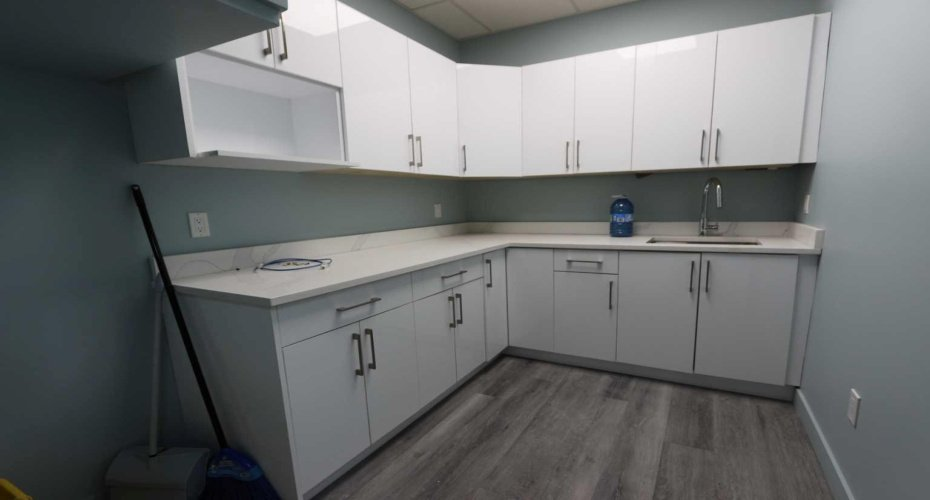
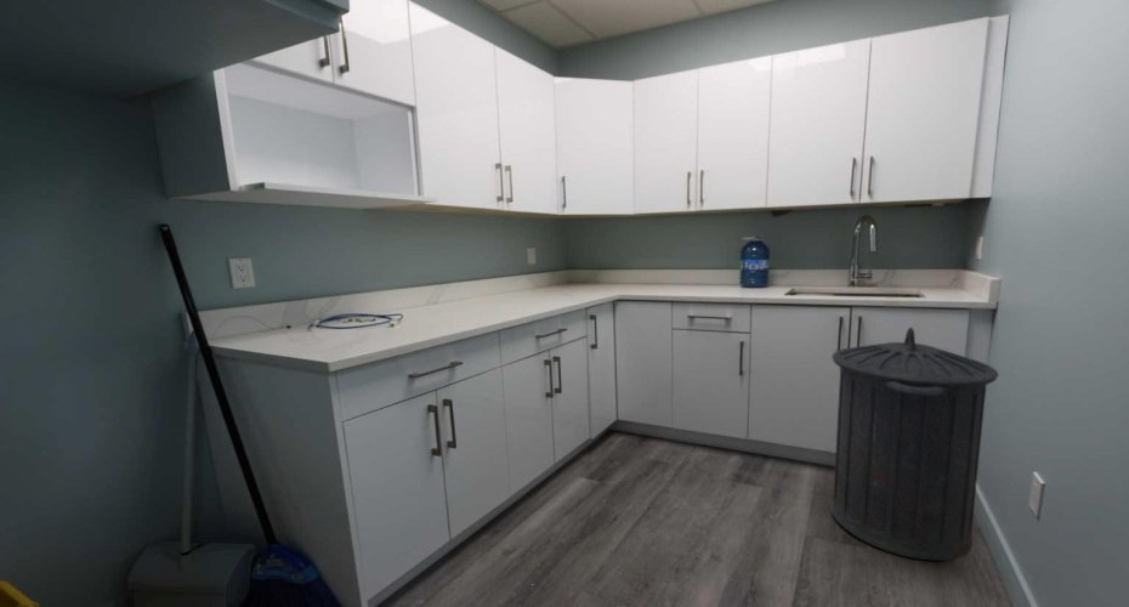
+ trash can (903, 427)
